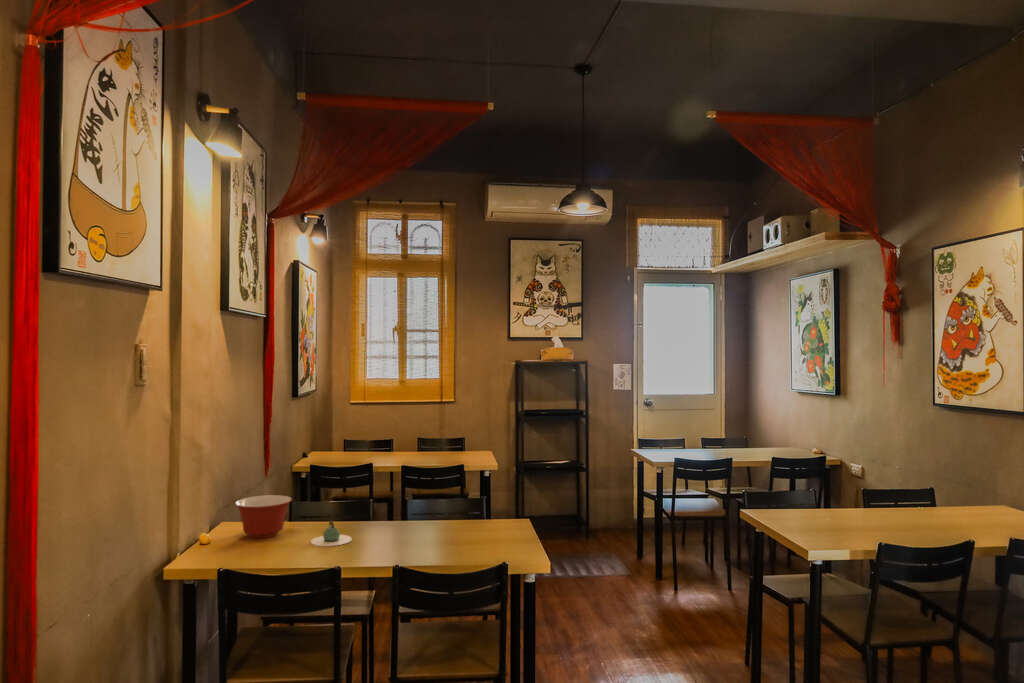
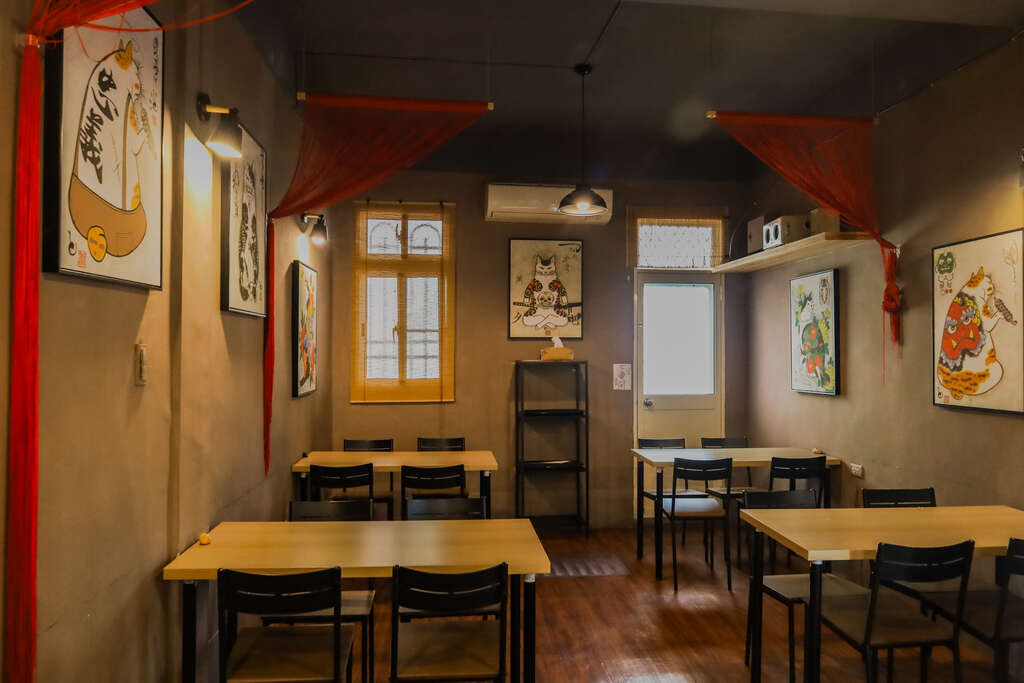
- mixing bowl (263, 517)
- teapot (331, 530)
